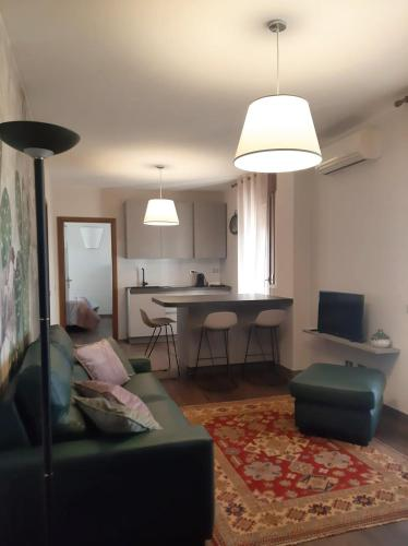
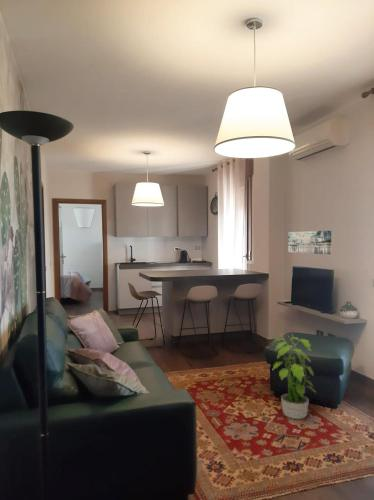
+ wall art (307, 242)
+ potted plant (289, 375)
